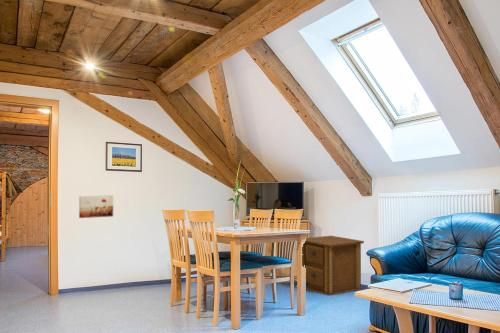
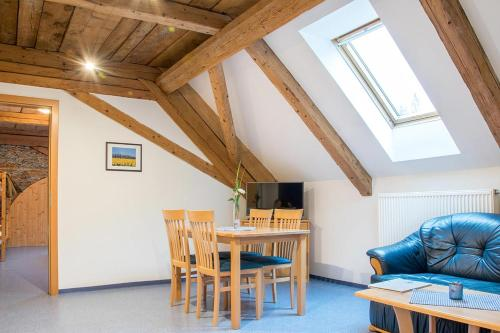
- side table (330, 264)
- wall art (96, 206)
